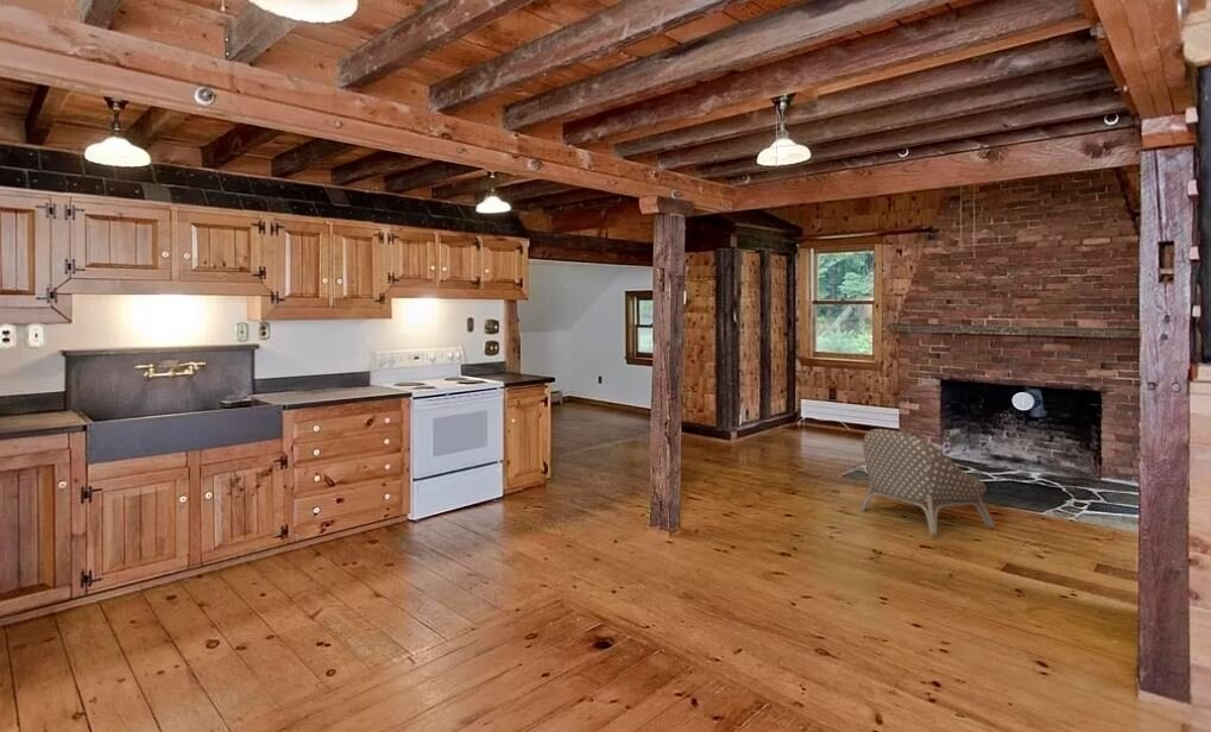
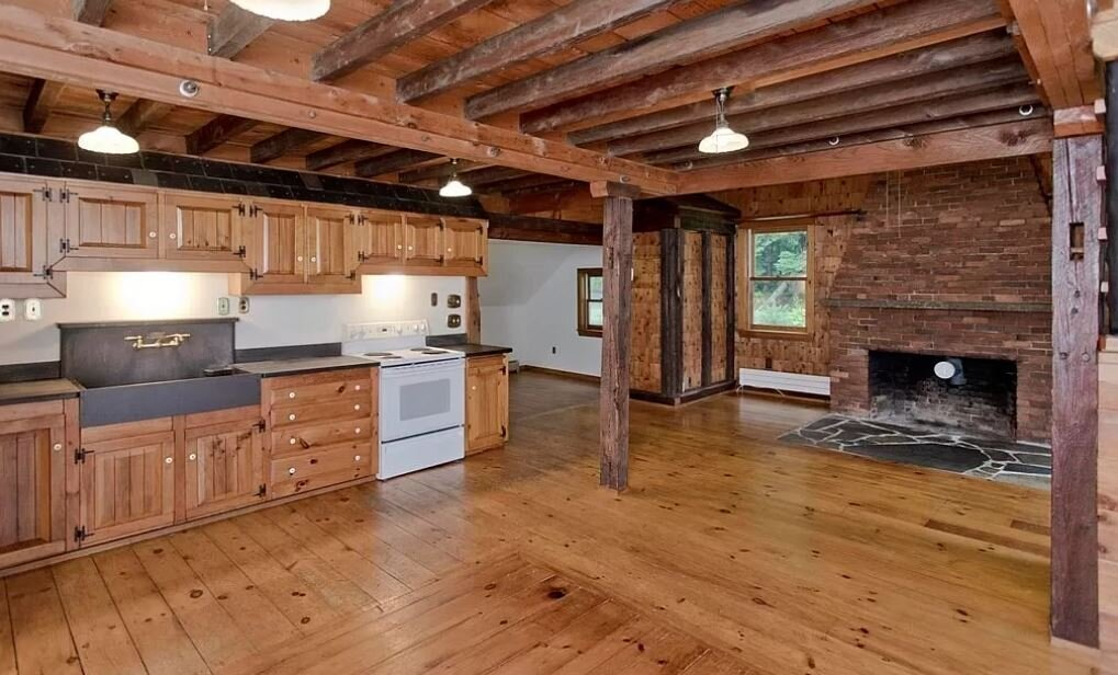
- armchair (923, 474)
